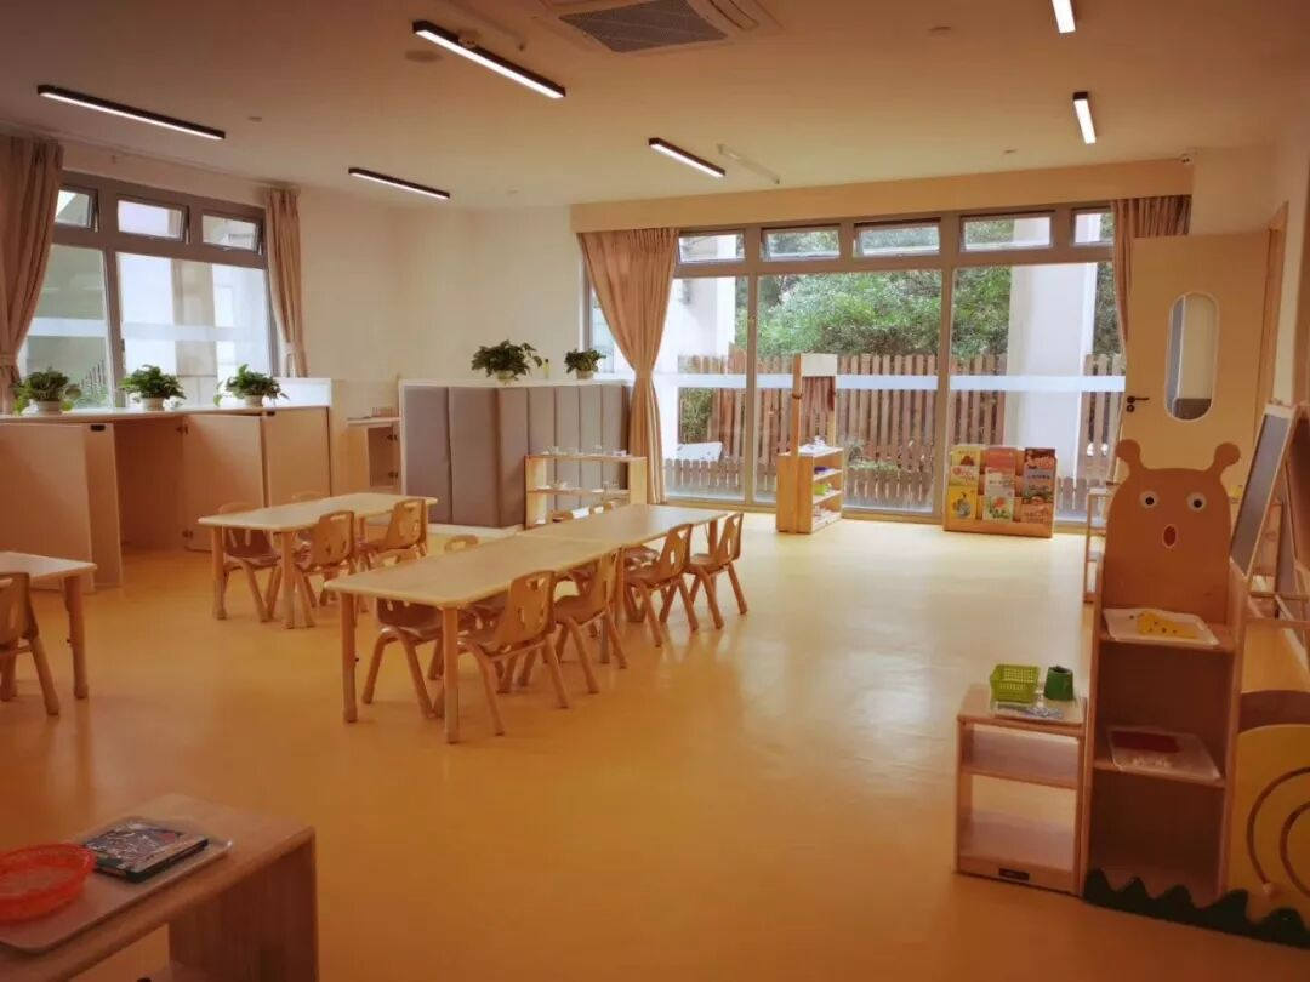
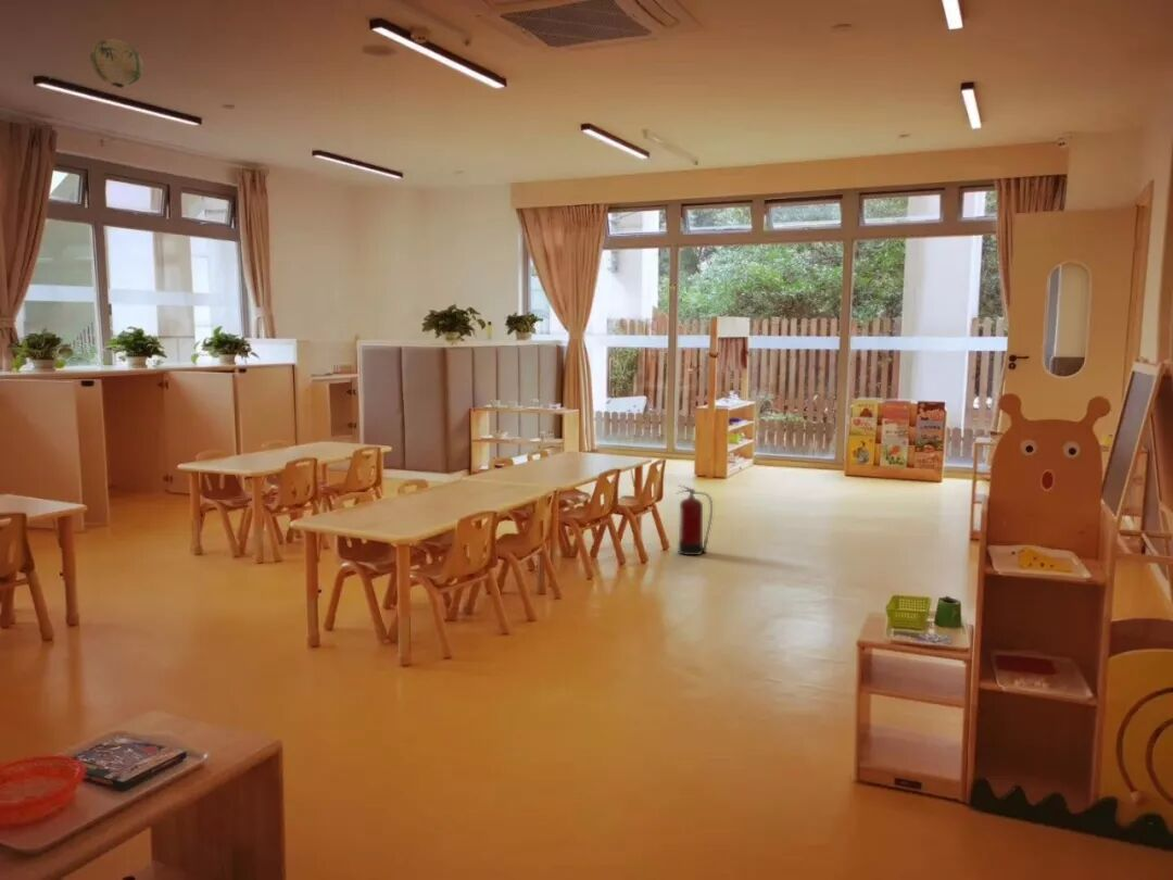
+ paper lantern (116, 63)
+ fire extinguisher (694, 518)
